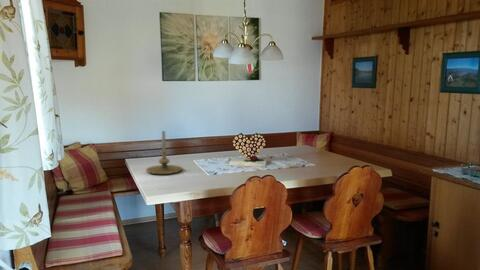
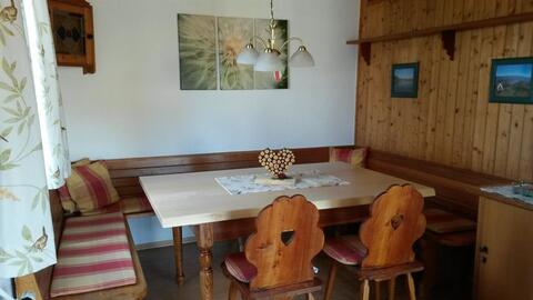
- candle holder (164, 151)
